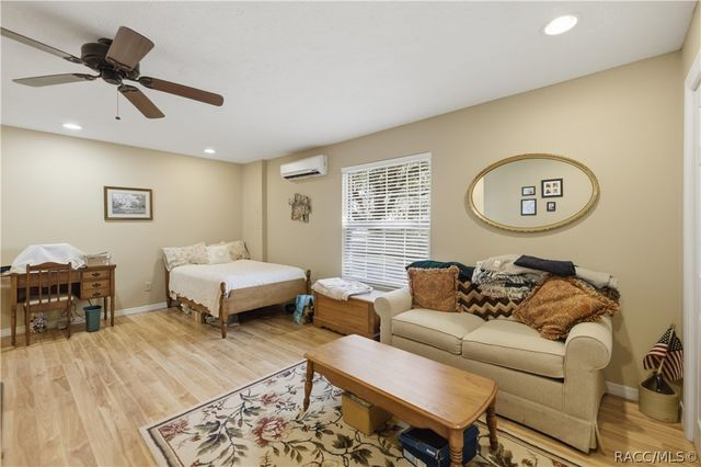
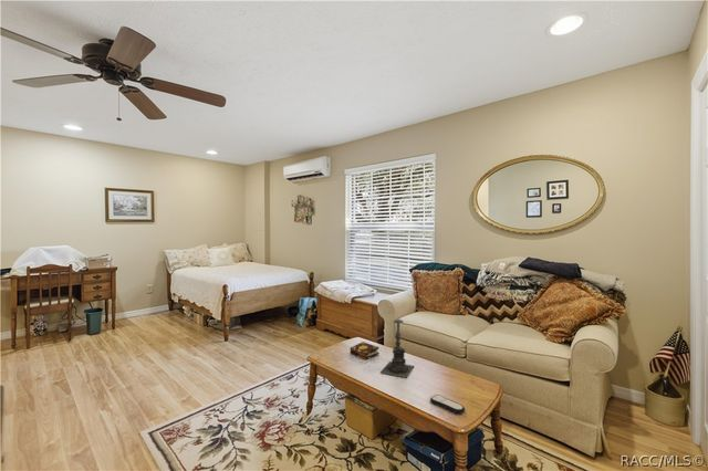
+ book (364, 349)
+ candle holder (397, 341)
+ remote control (447, 404)
